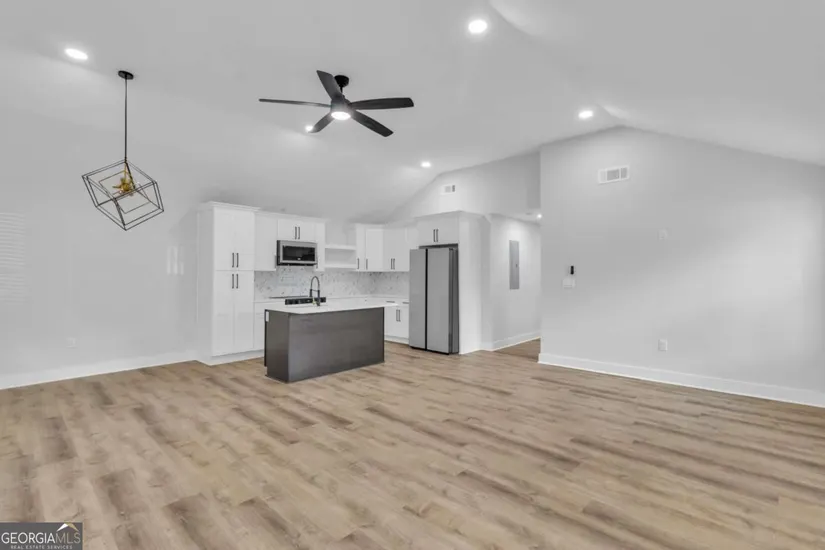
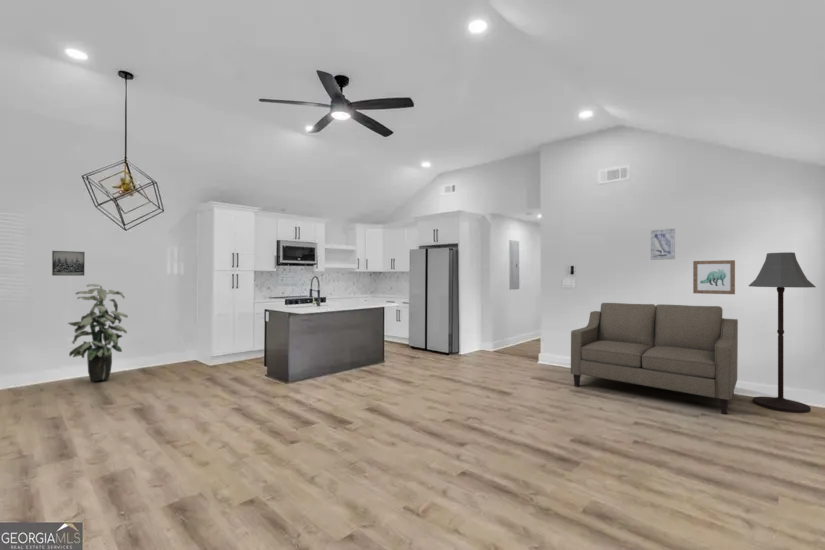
+ sofa (651, 347)
+ wall art (662, 244)
+ wall art (68, 263)
+ wall art (713, 277)
+ floor lamp (780, 329)
+ indoor plant (97, 332)
